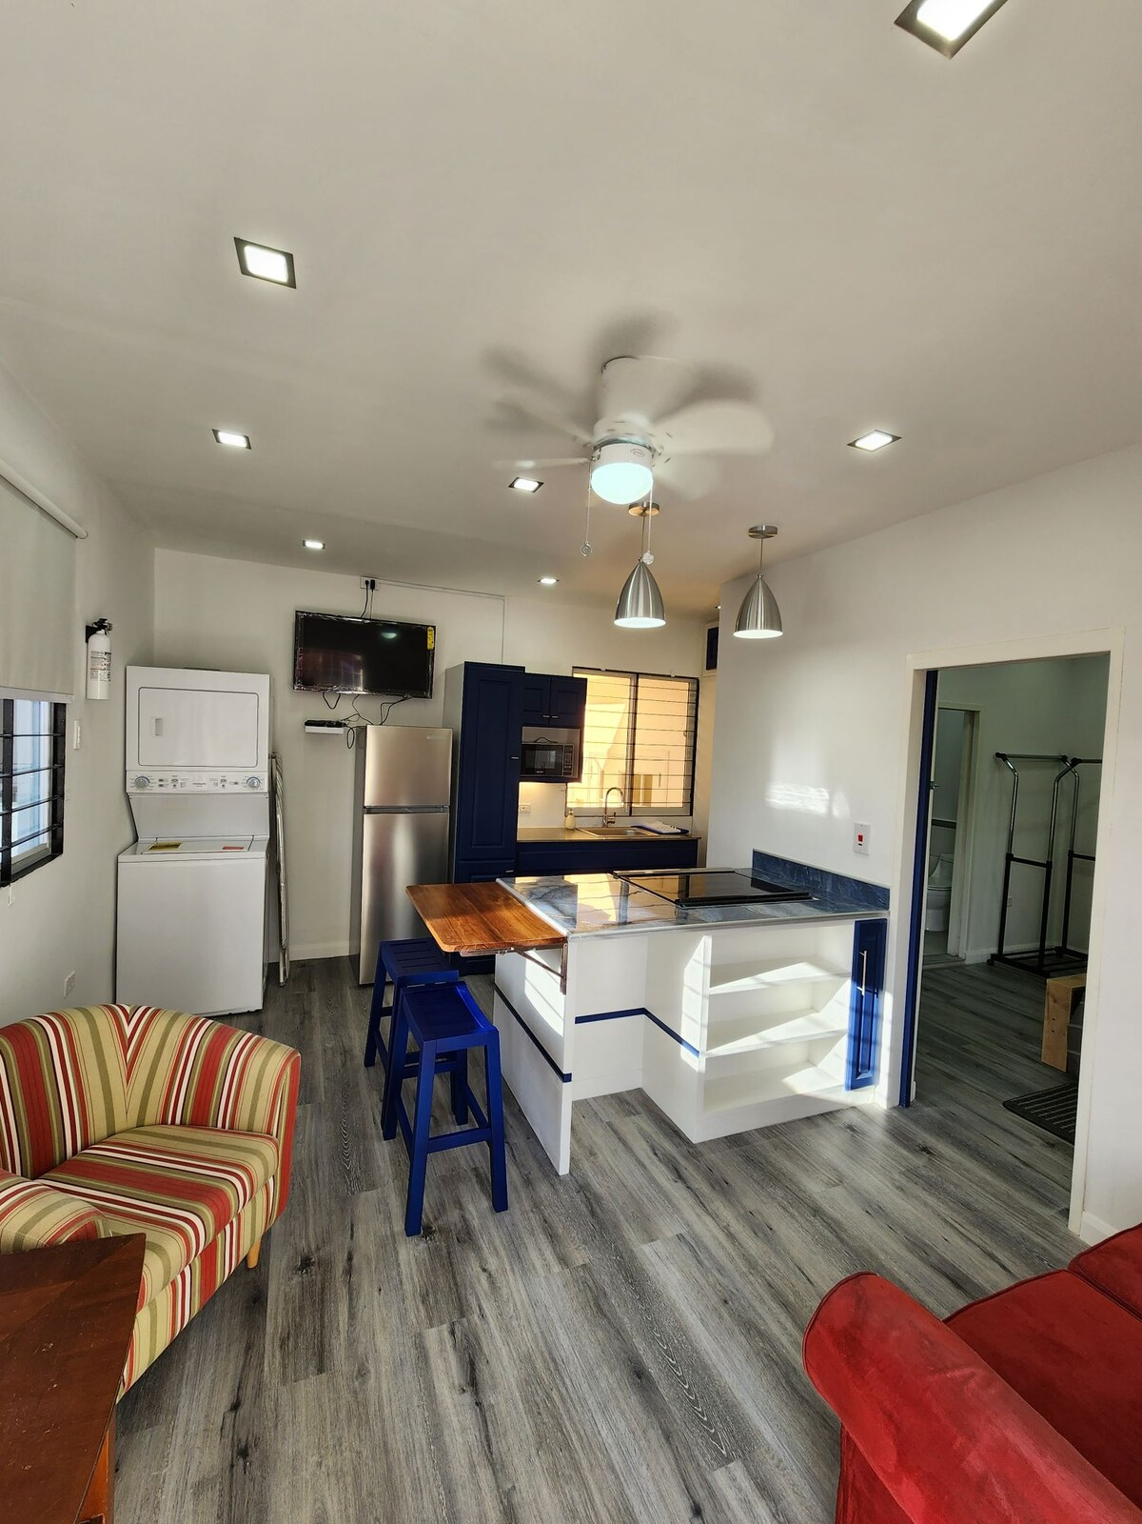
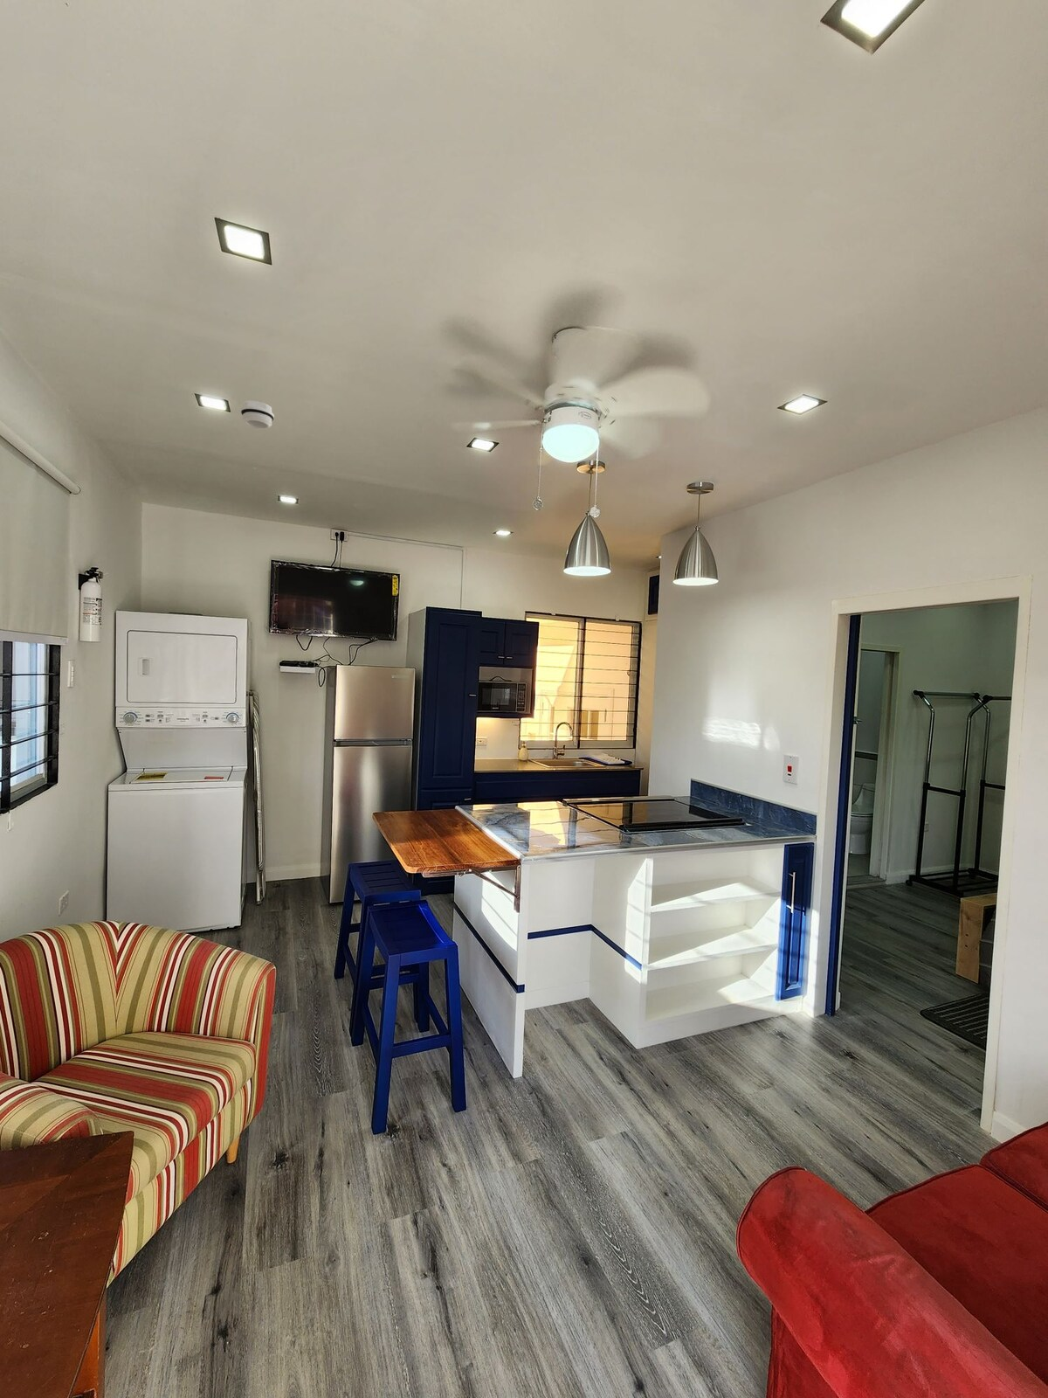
+ smoke detector (256, 415)
